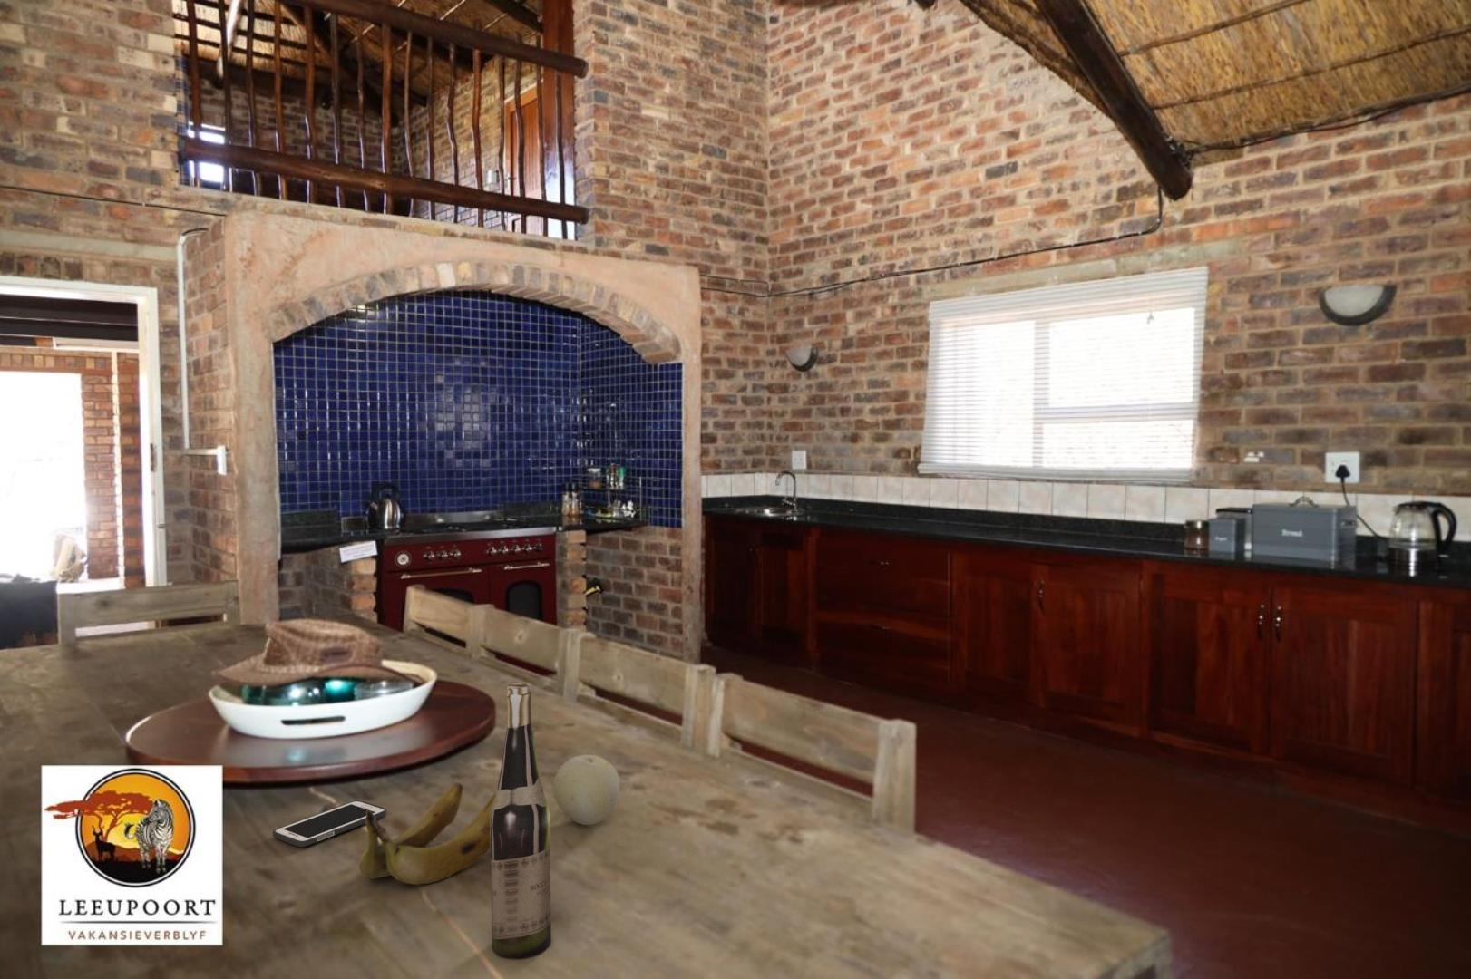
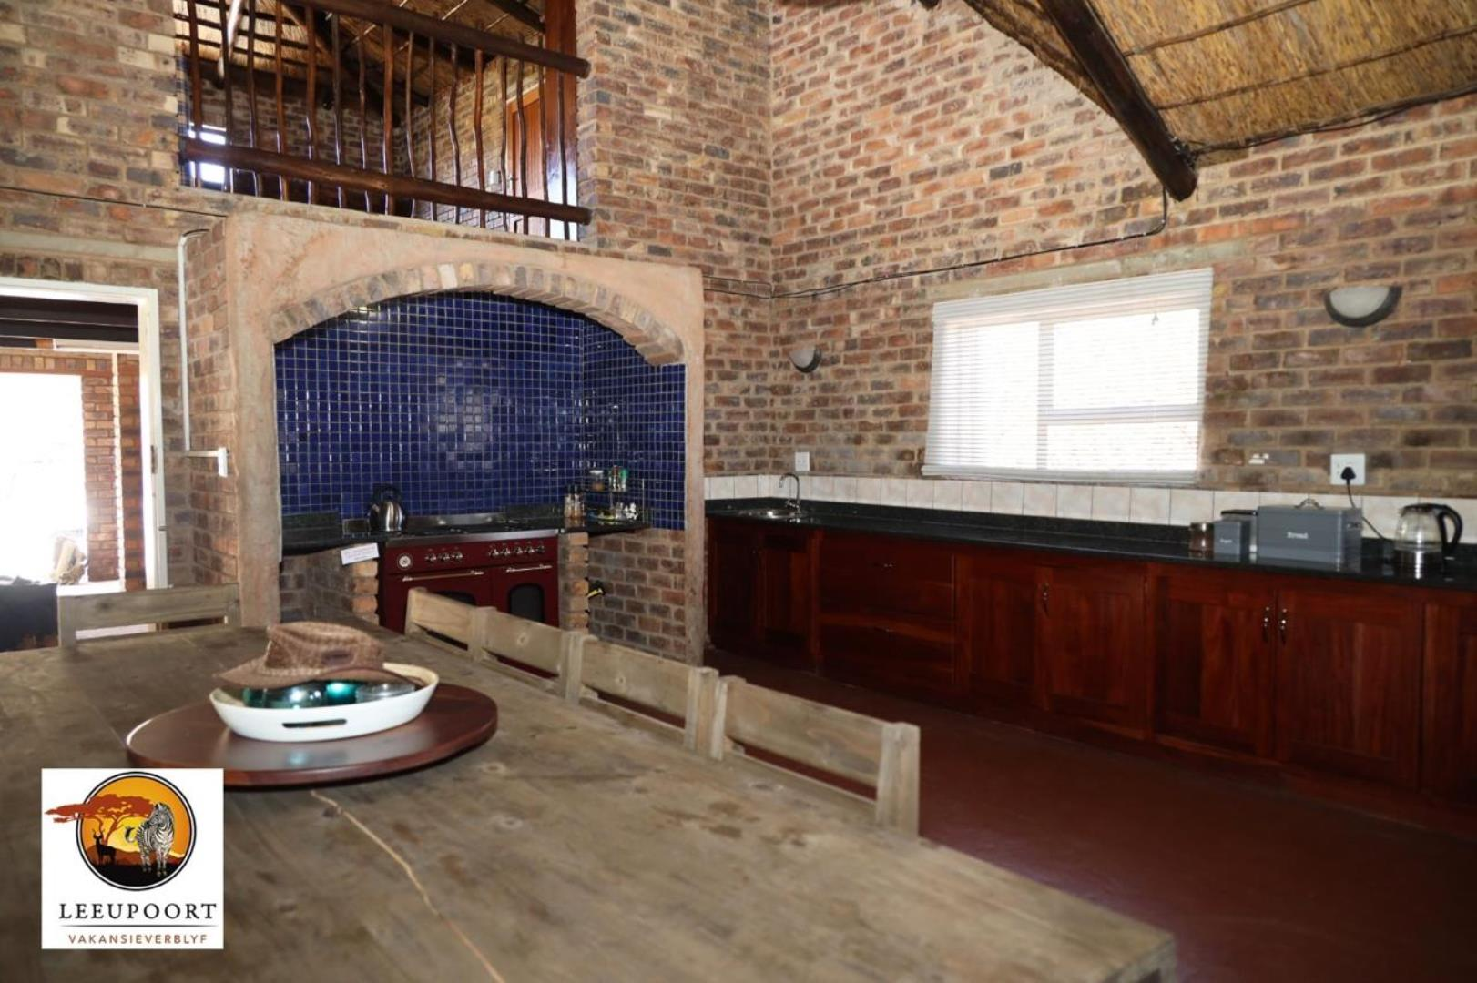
- wine bottle (519, 815)
- cell phone (331, 822)
- banana (439, 822)
- fruit (587, 789)
